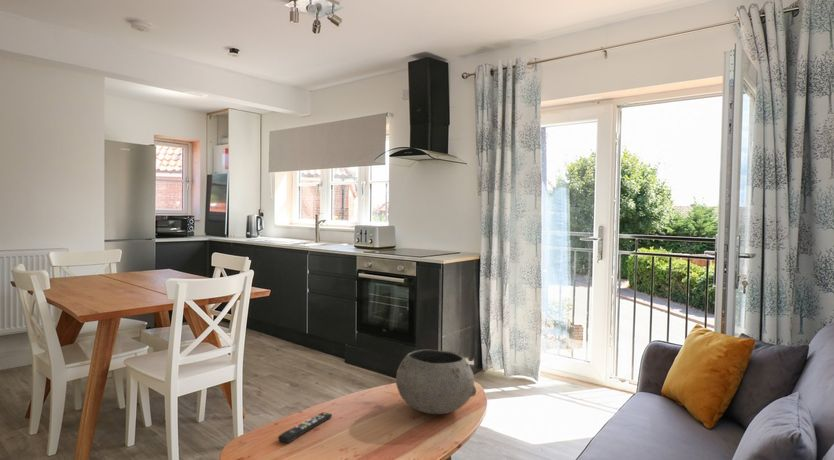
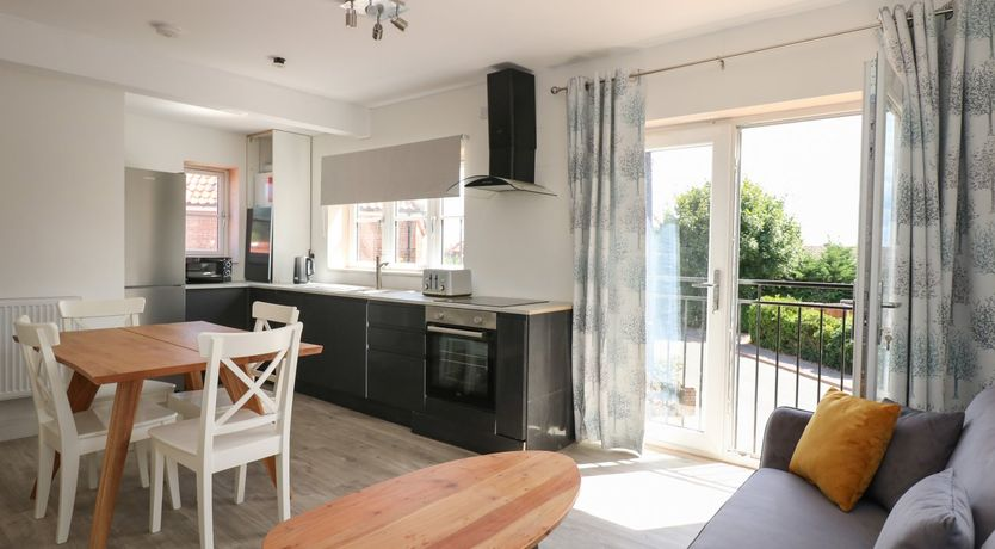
- remote control (306, 425)
- bowl (435, 382)
